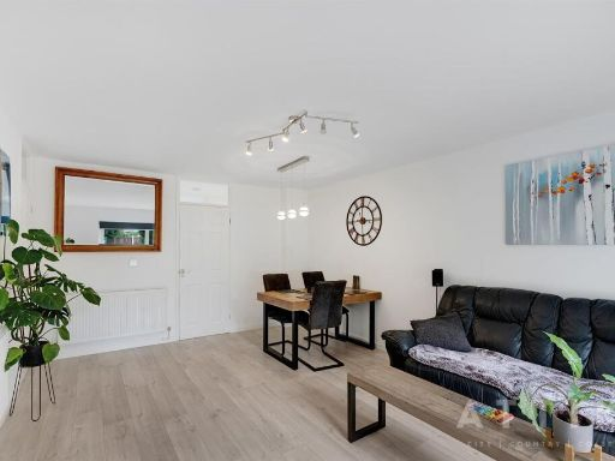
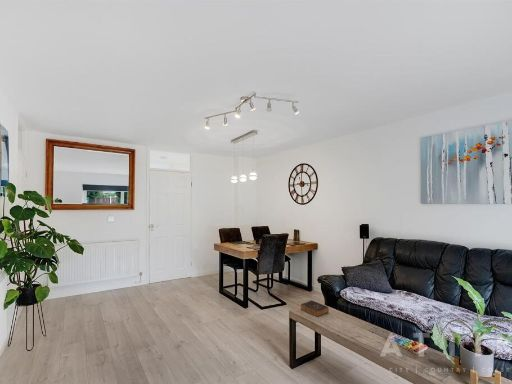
+ book (314, 308)
